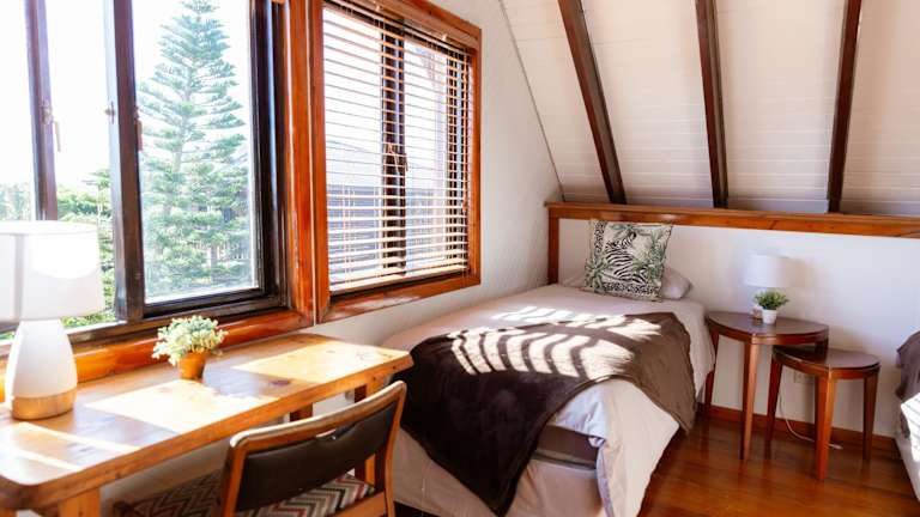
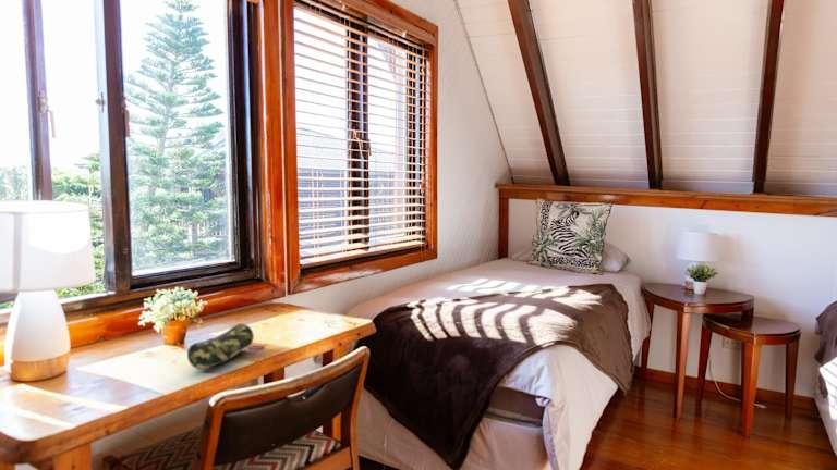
+ pencil case (221, 346)
